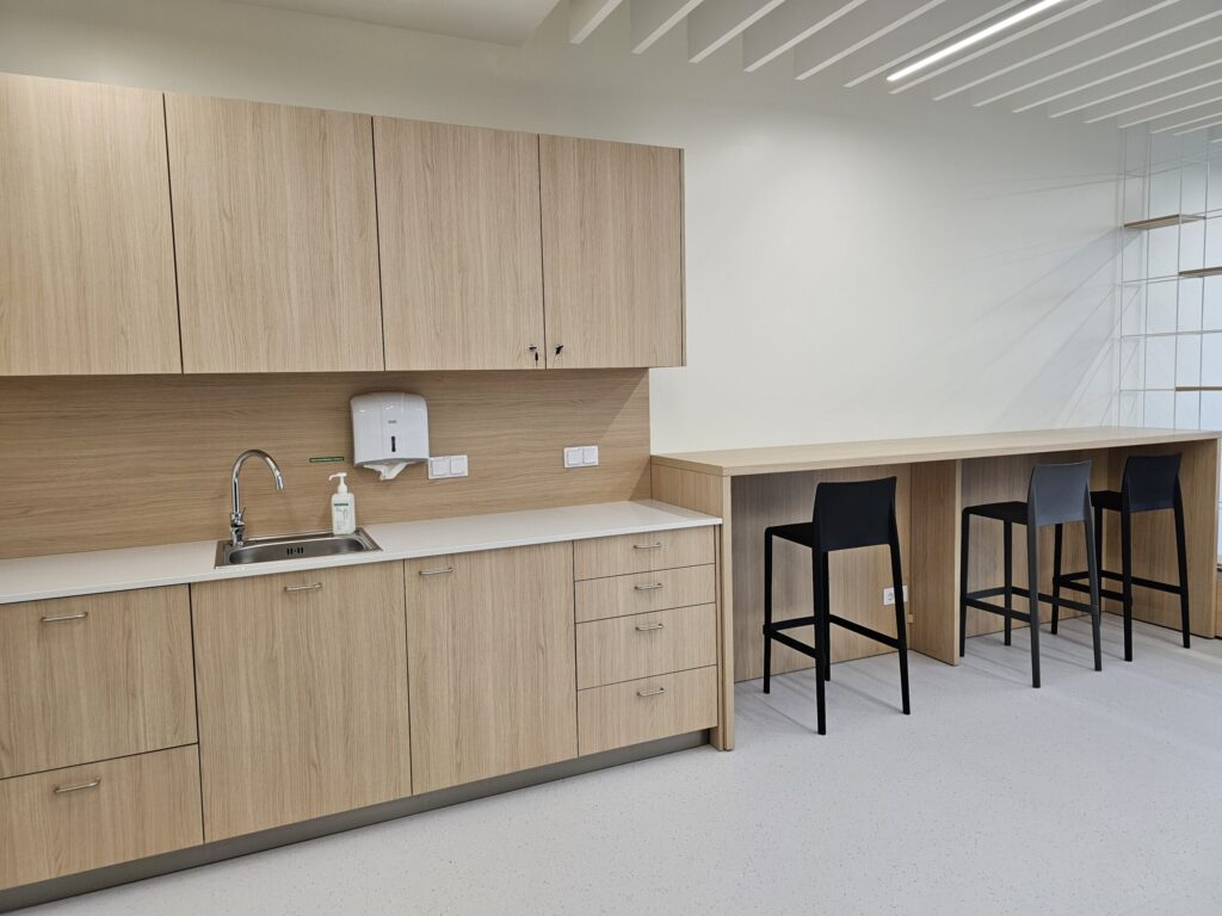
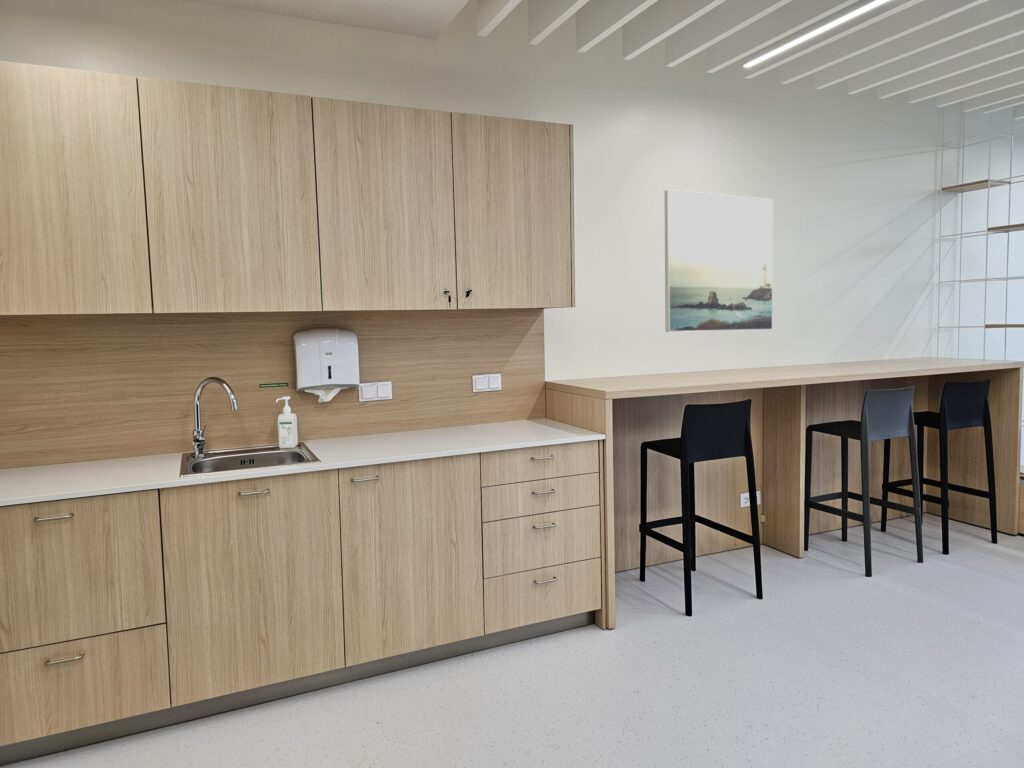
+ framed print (720, 263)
